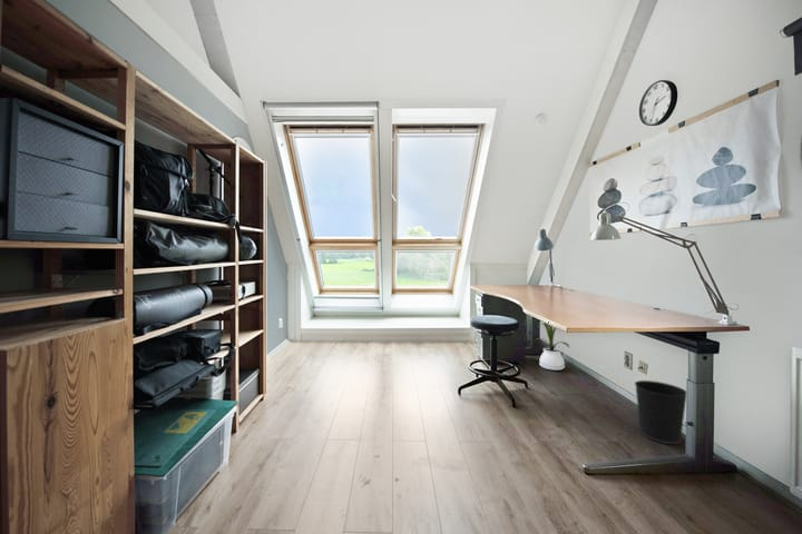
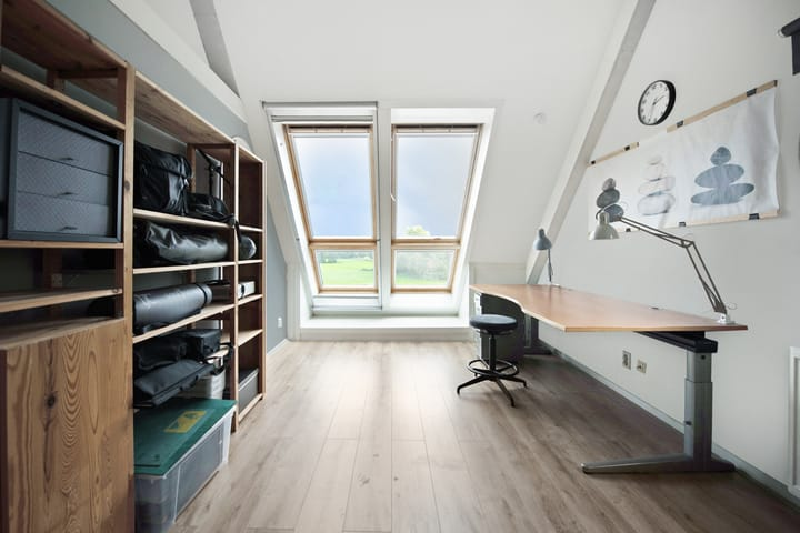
- house plant (550, 332)
- wastebasket (659, 412)
